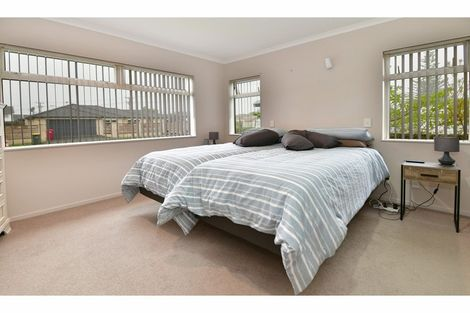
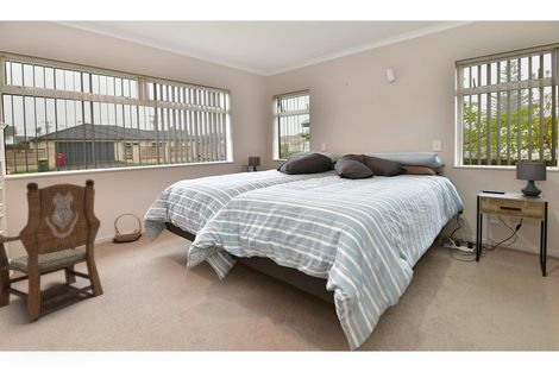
+ armchair (50, 240)
+ basket (133, 231)
